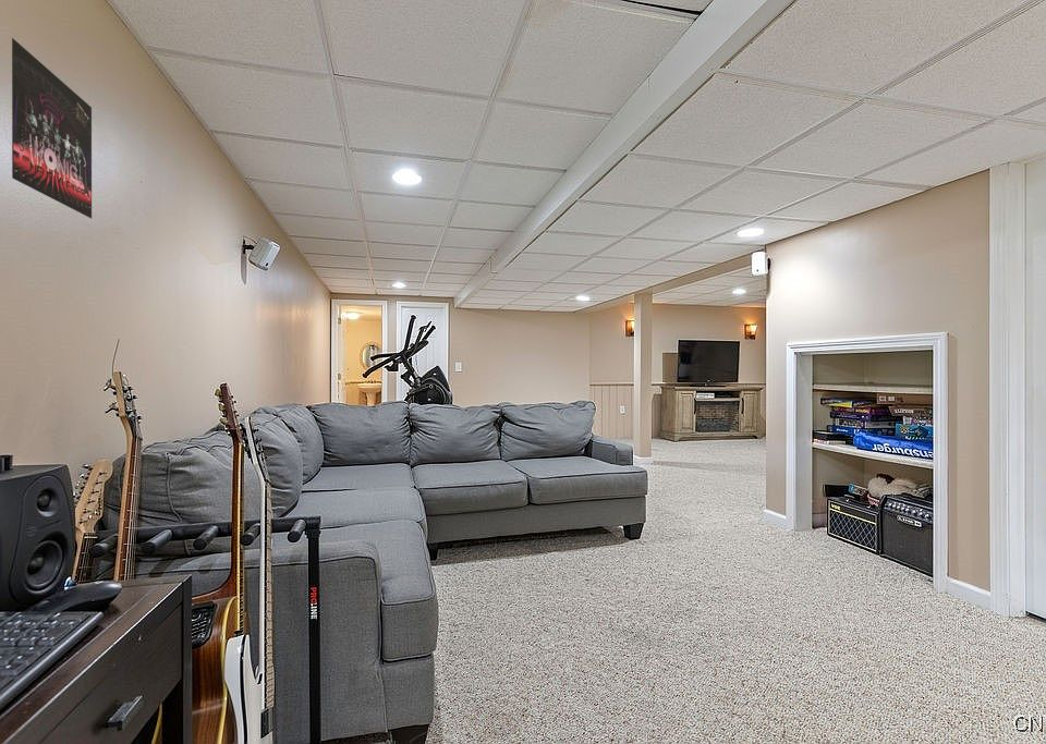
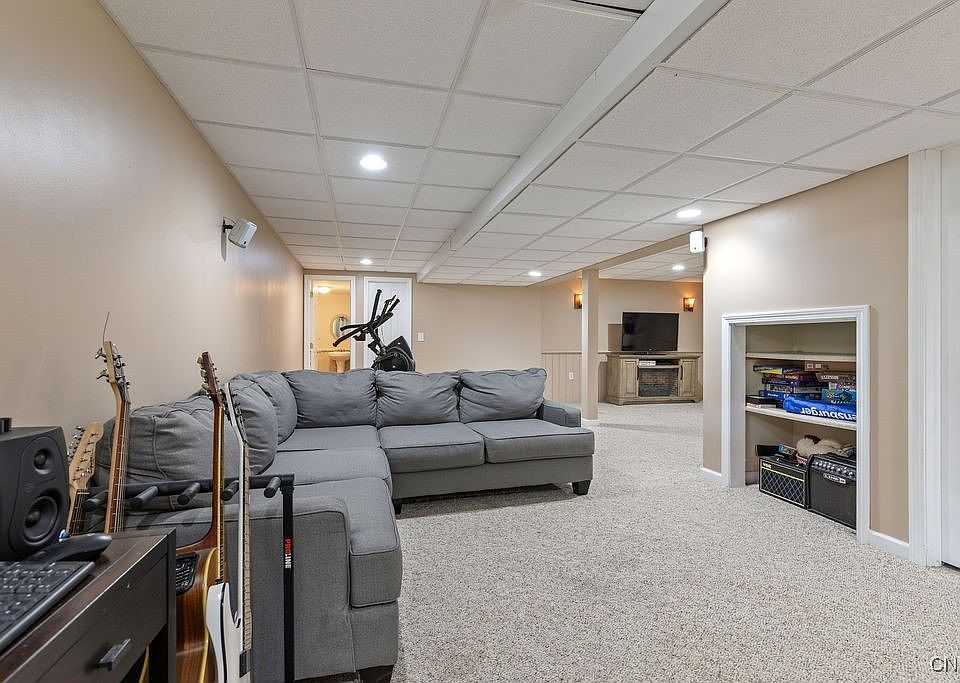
- album cover (56, 138)
